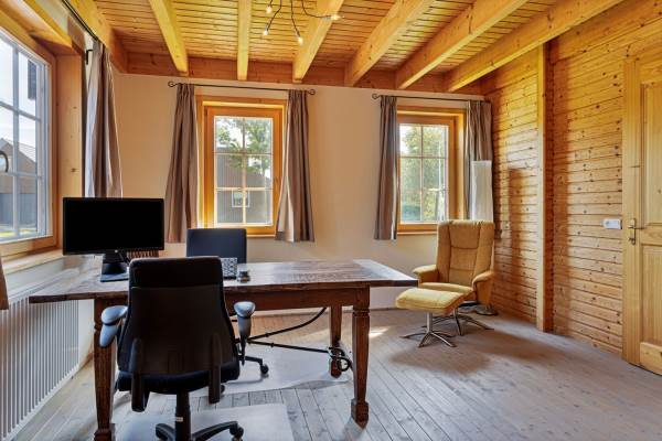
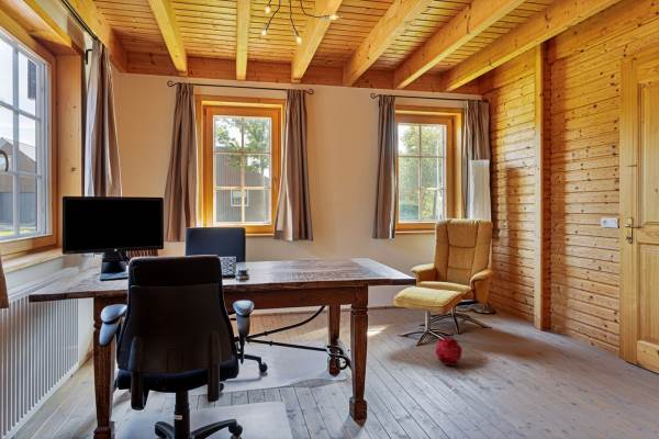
+ decorative ball (448, 350)
